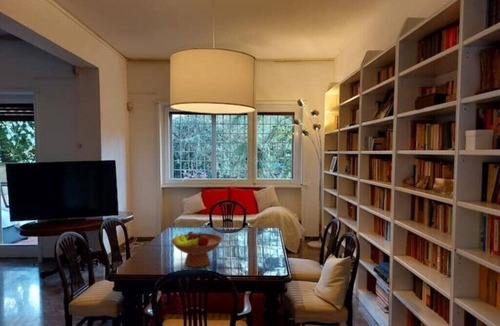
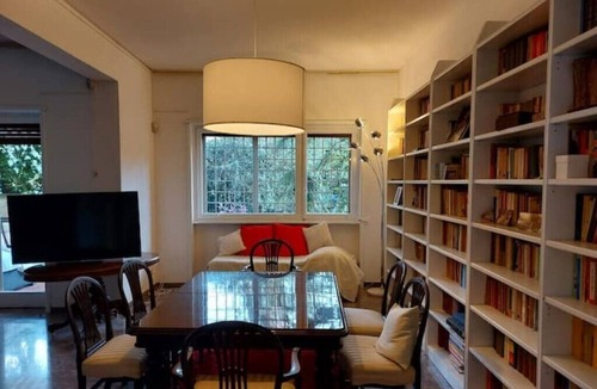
- fruit bowl (197, 246)
